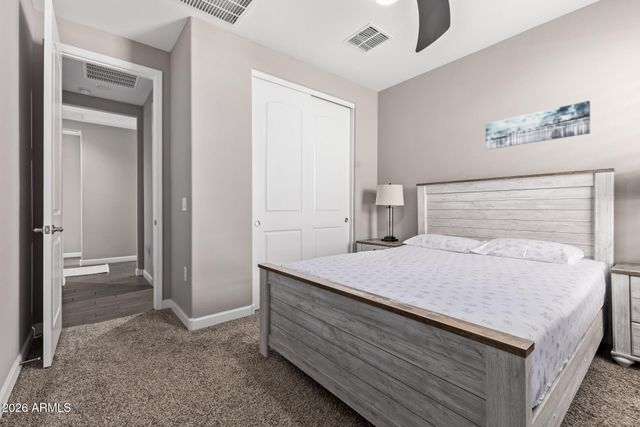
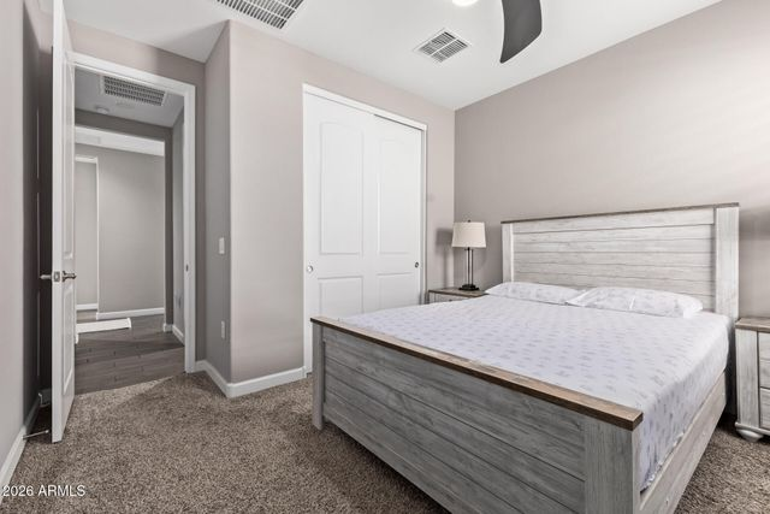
- wall art (532, 128)
